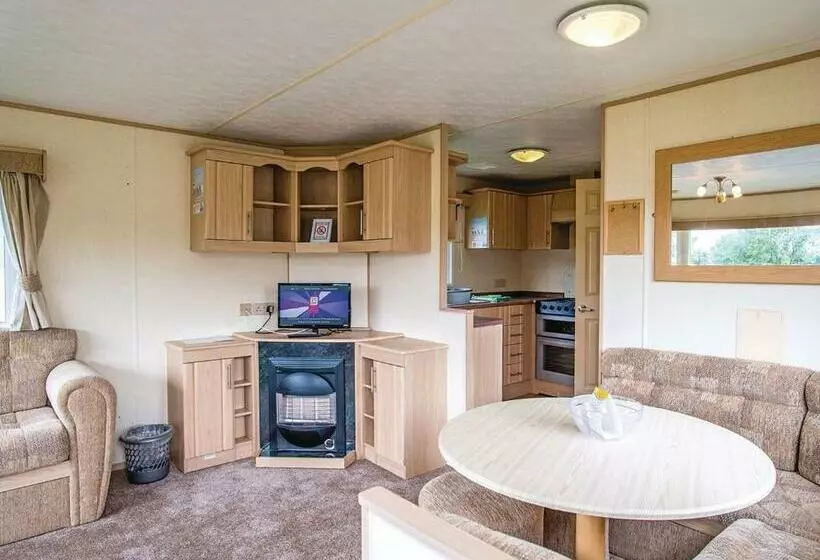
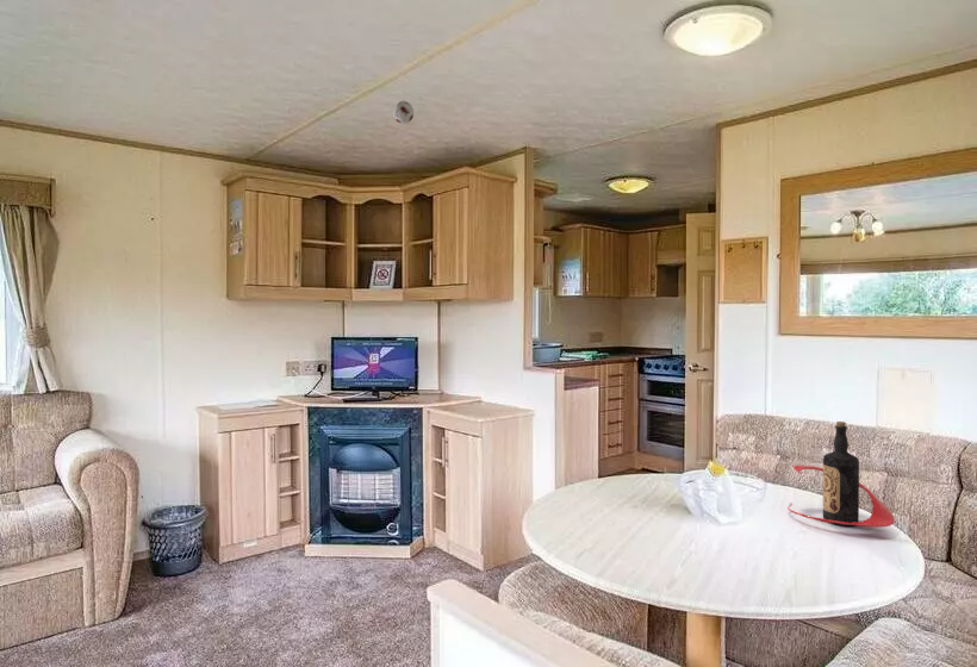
+ bottle (839, 470)
+ smoke detector (403, 112)
